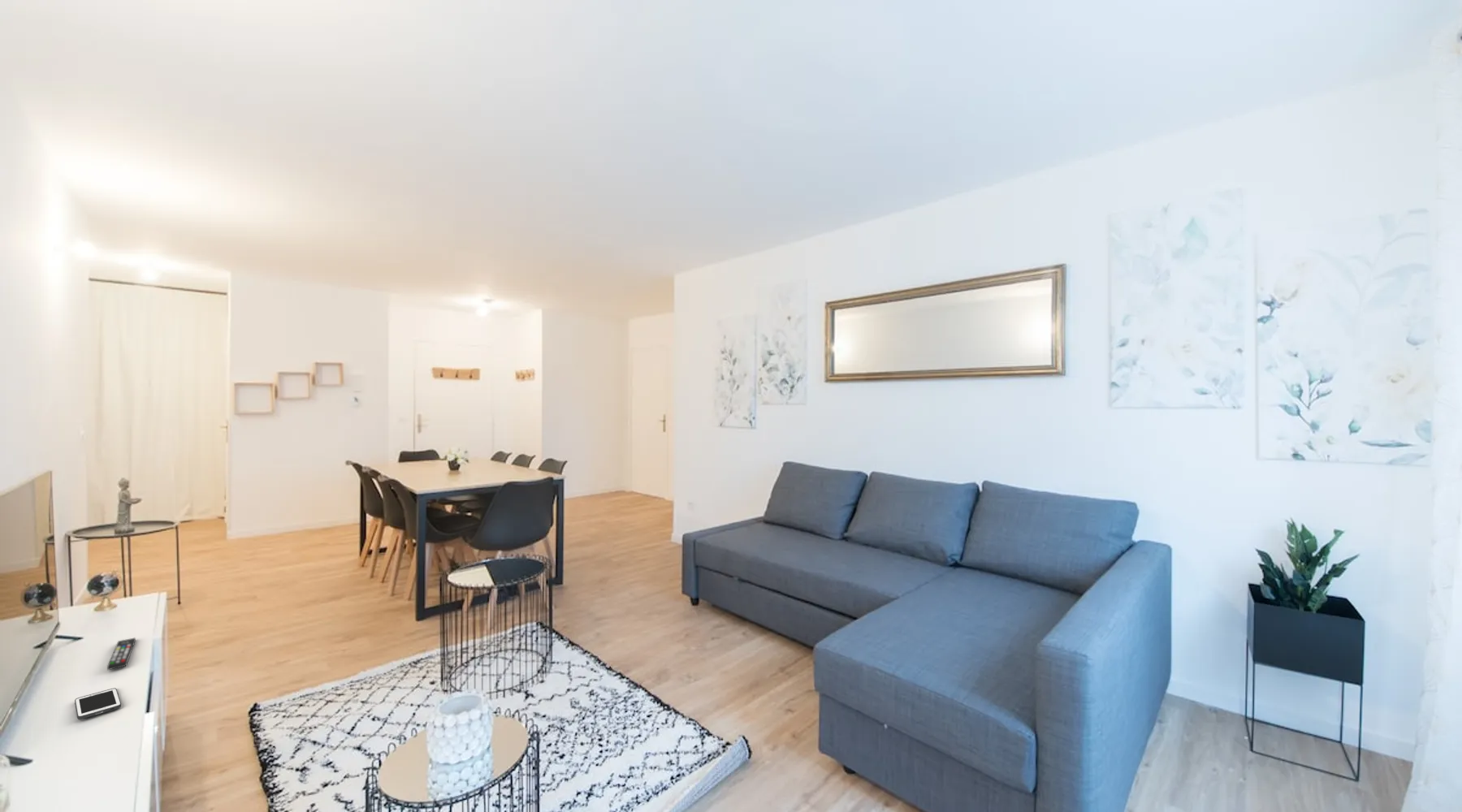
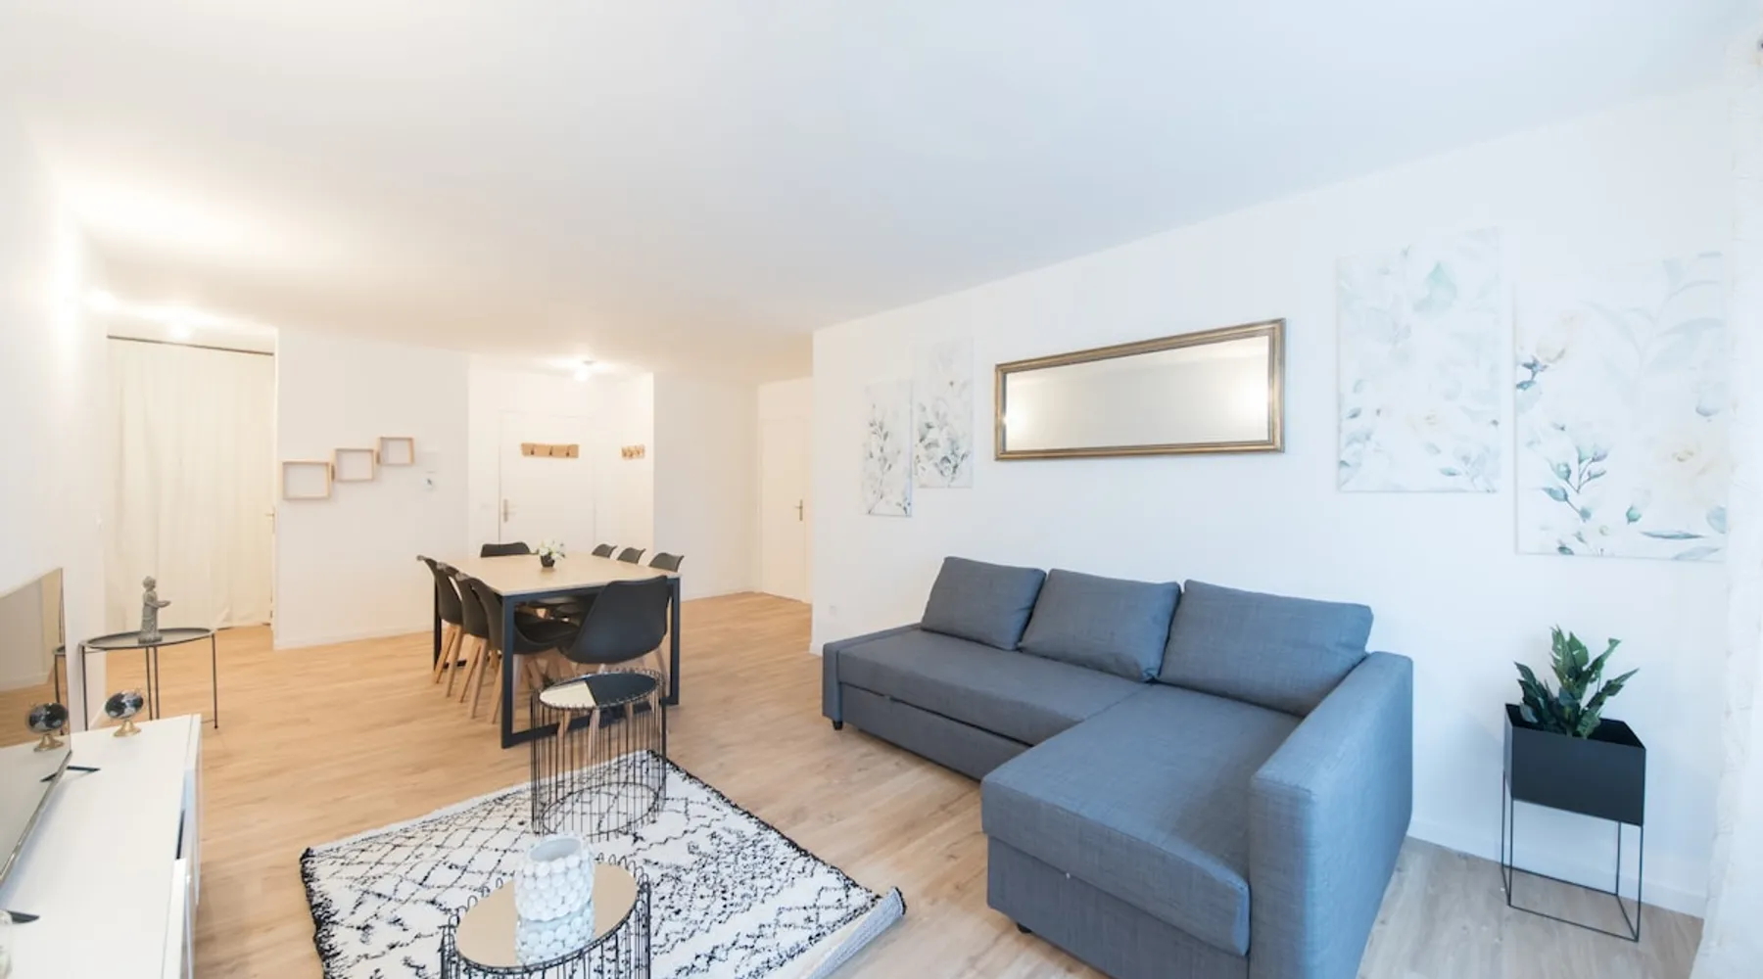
- cell phone (97, 703)
- remote control (122, 652)
